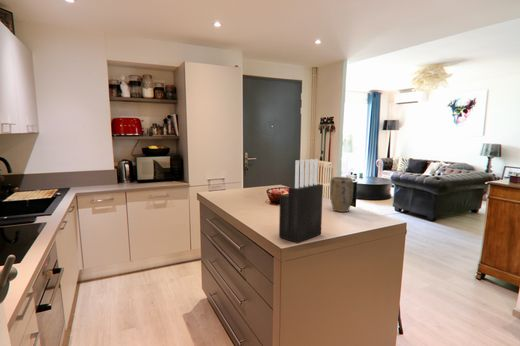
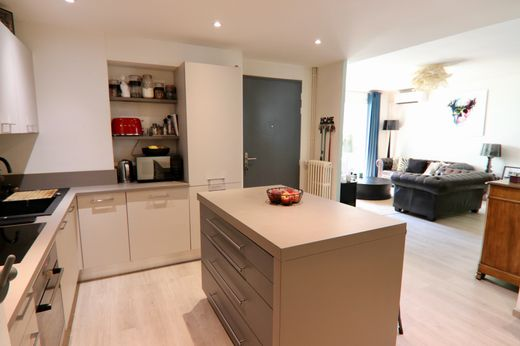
- plant pot (341, 194)
- knife block (299, 197)
